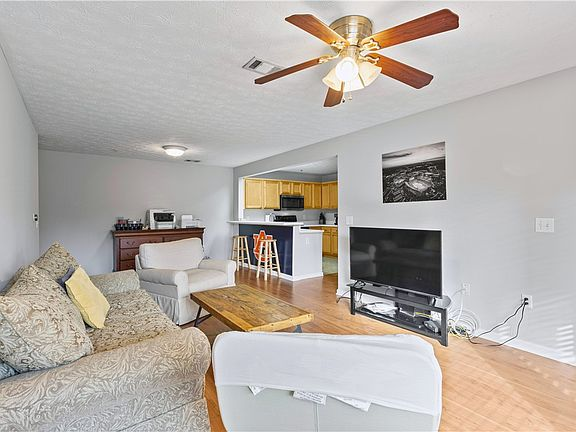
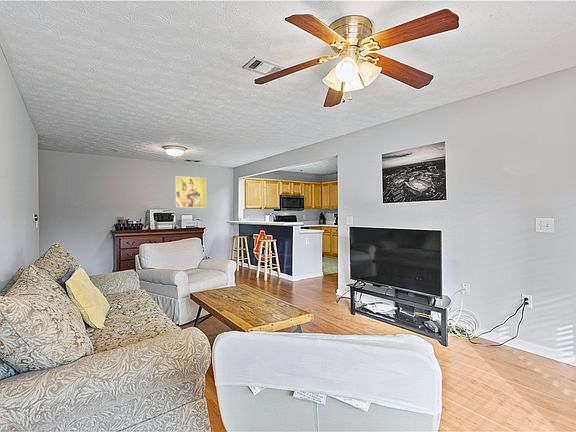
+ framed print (191, 192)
